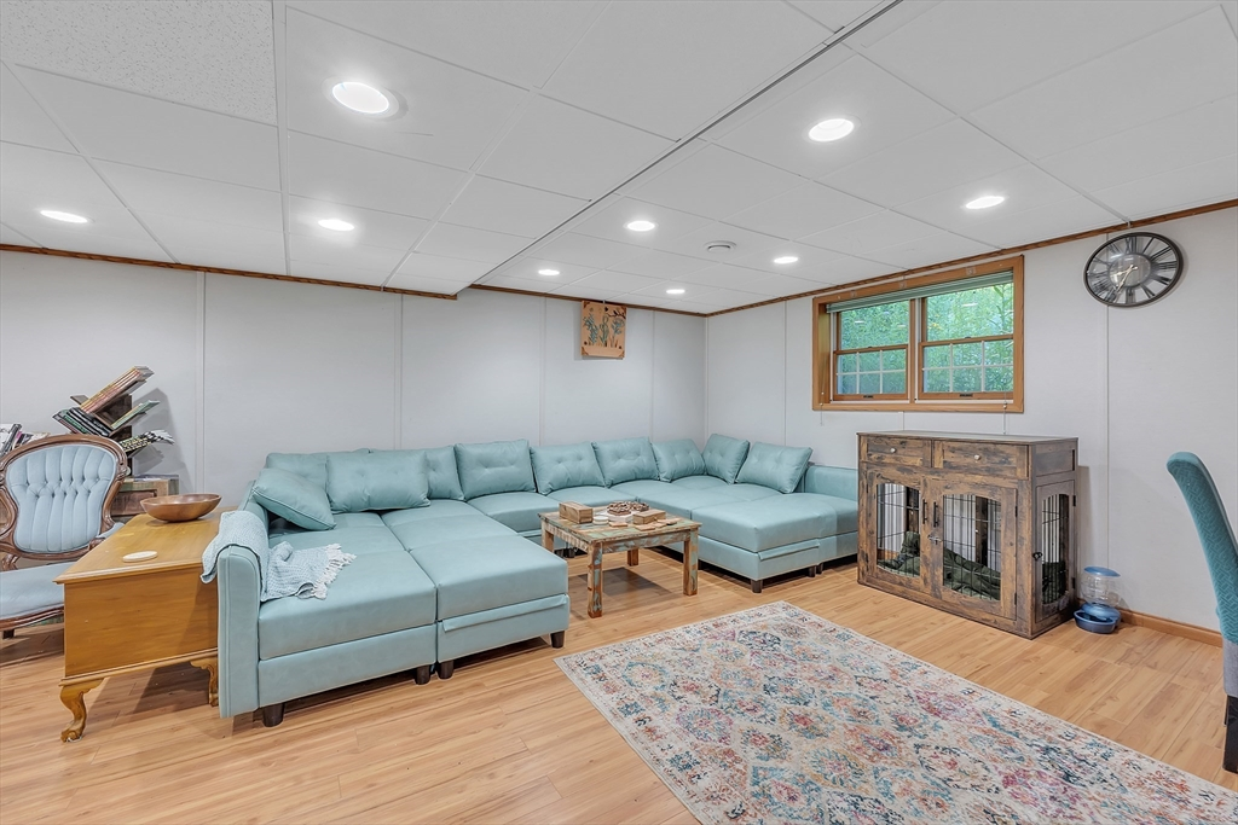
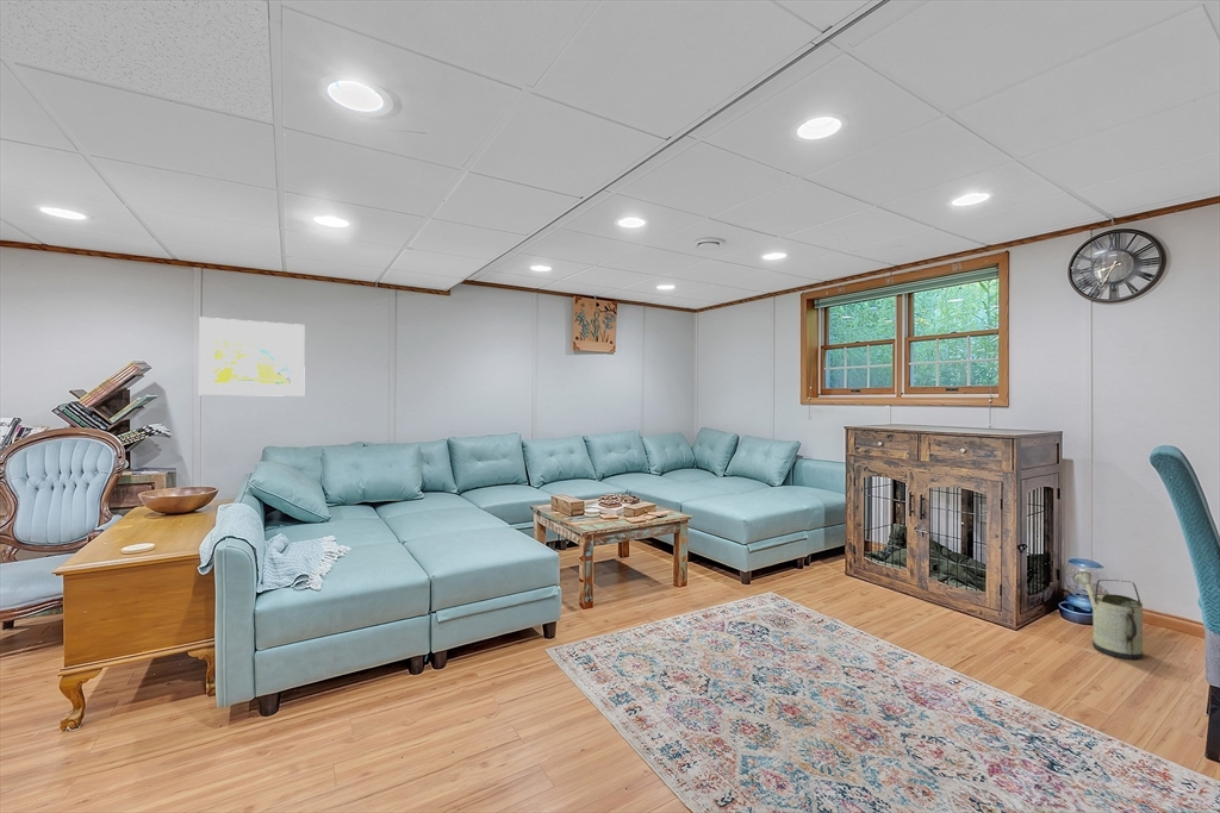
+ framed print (254, 358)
+ watering can (1106, 609)
